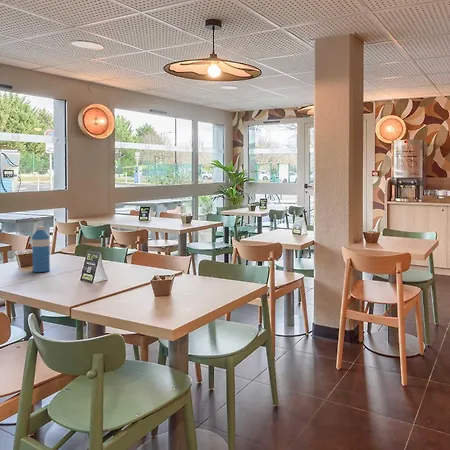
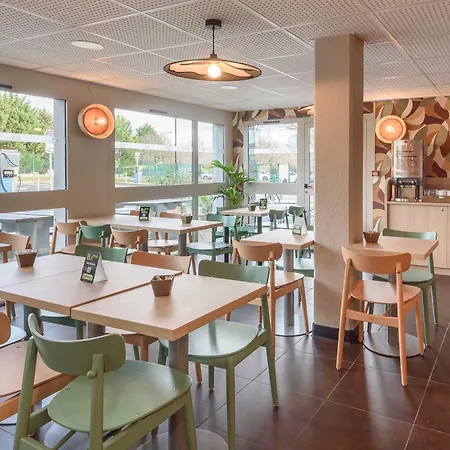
- water bottle (40, 248)
